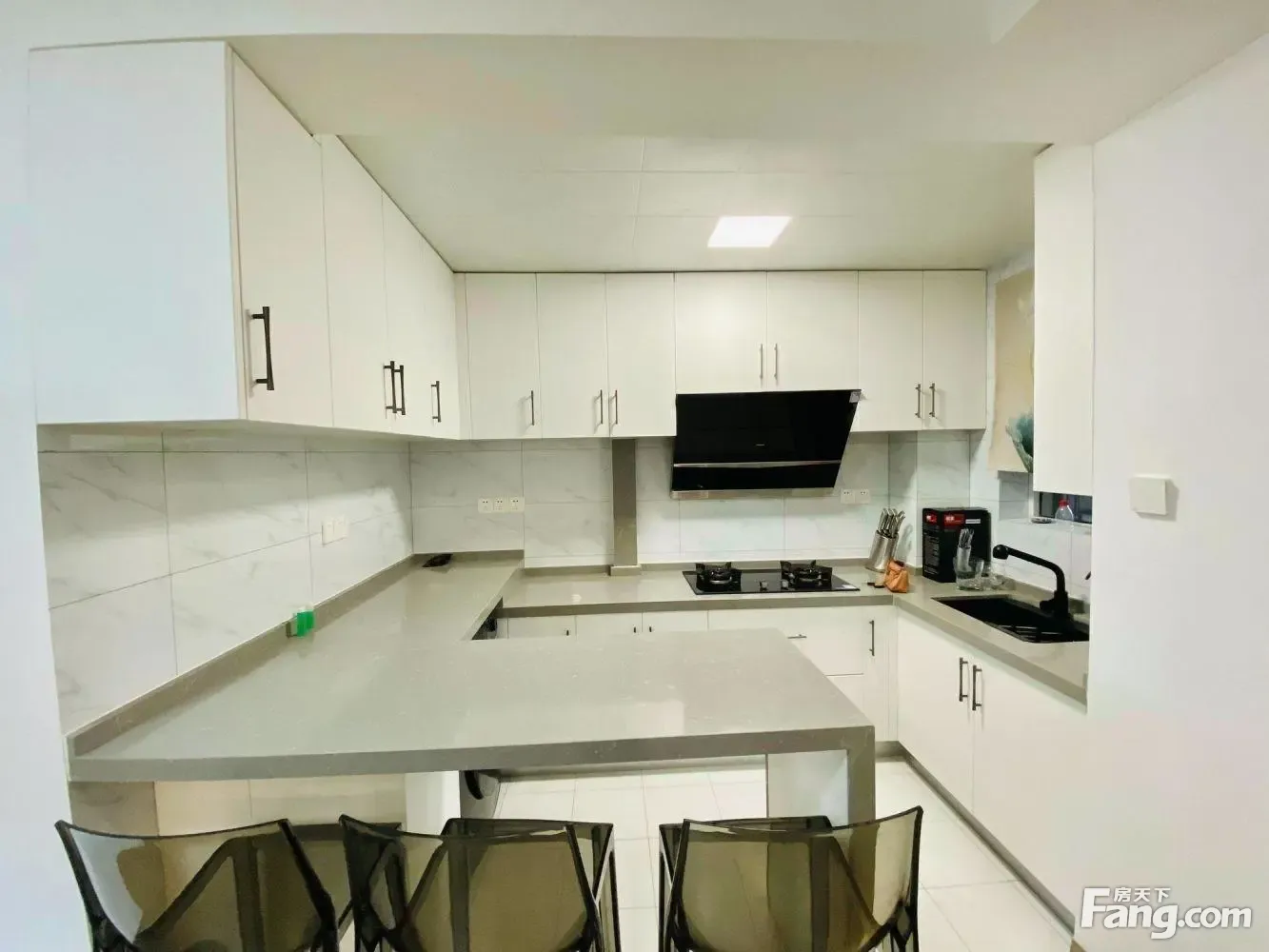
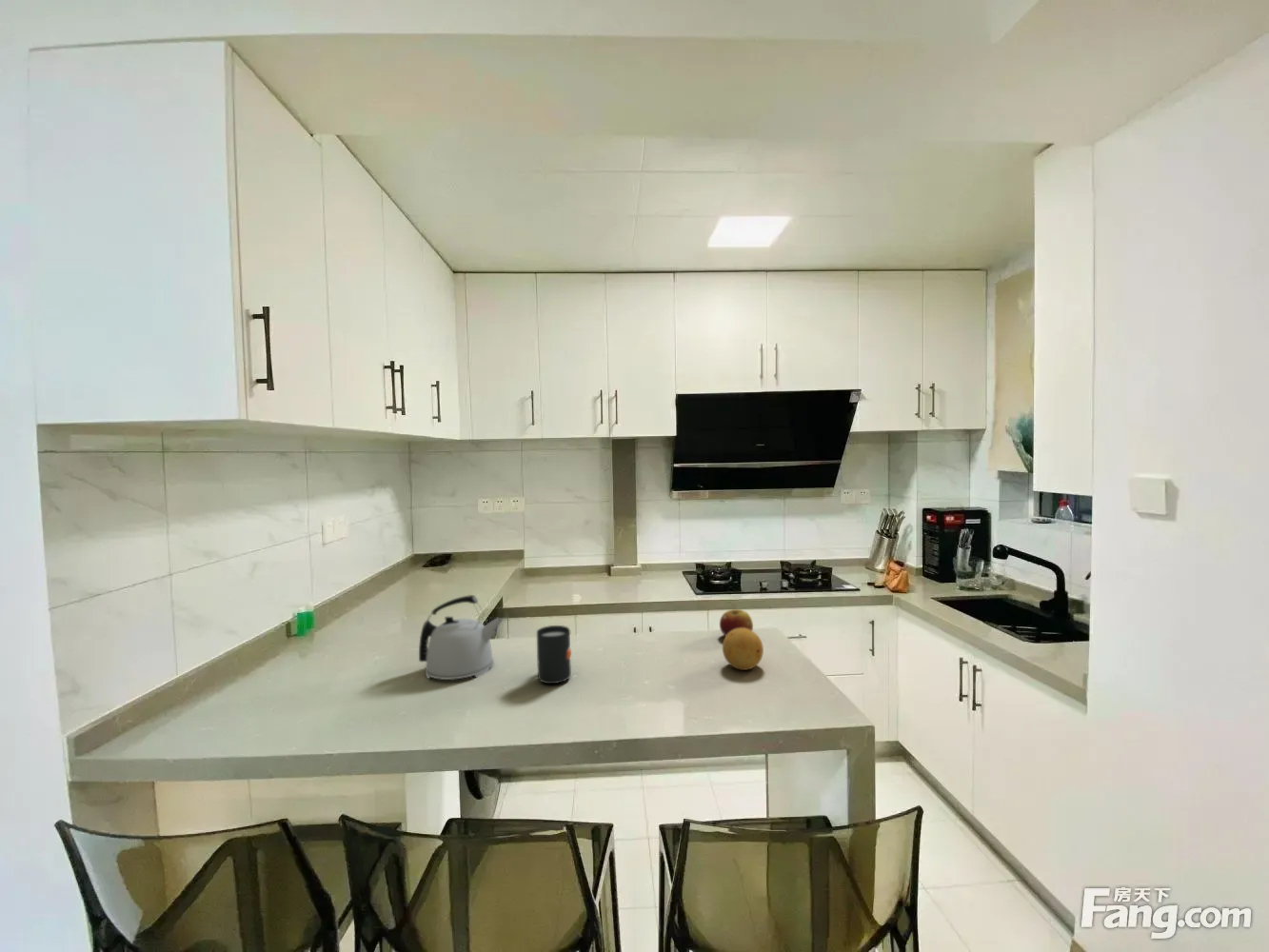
+ fruit (736, 624)
+ mug (554, 651)
+ fruit (743, 648)
+ kettle (461, 632)
